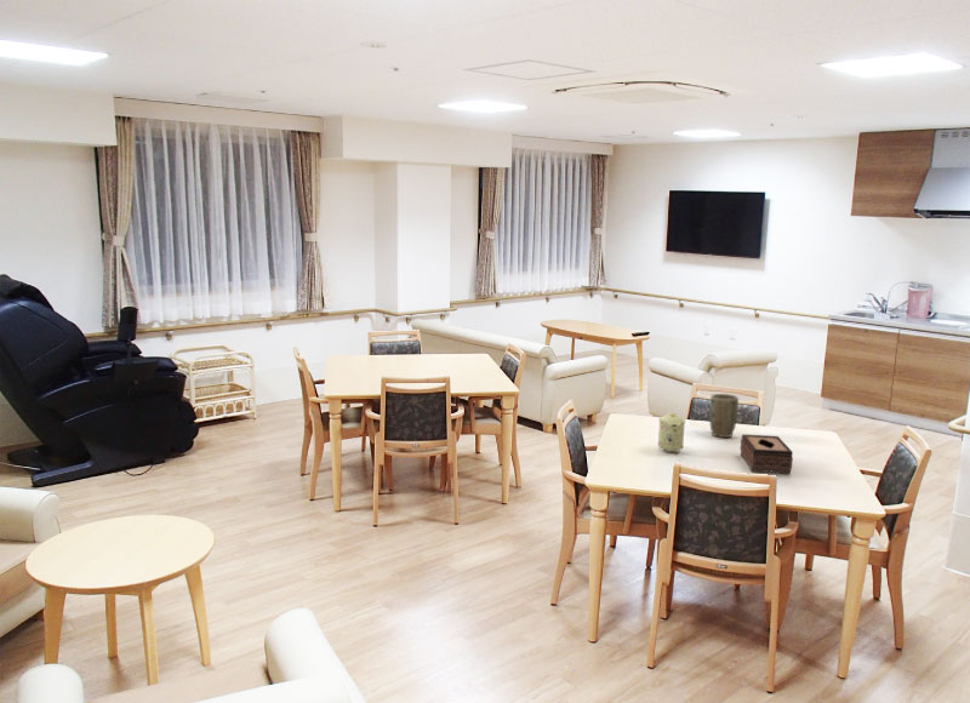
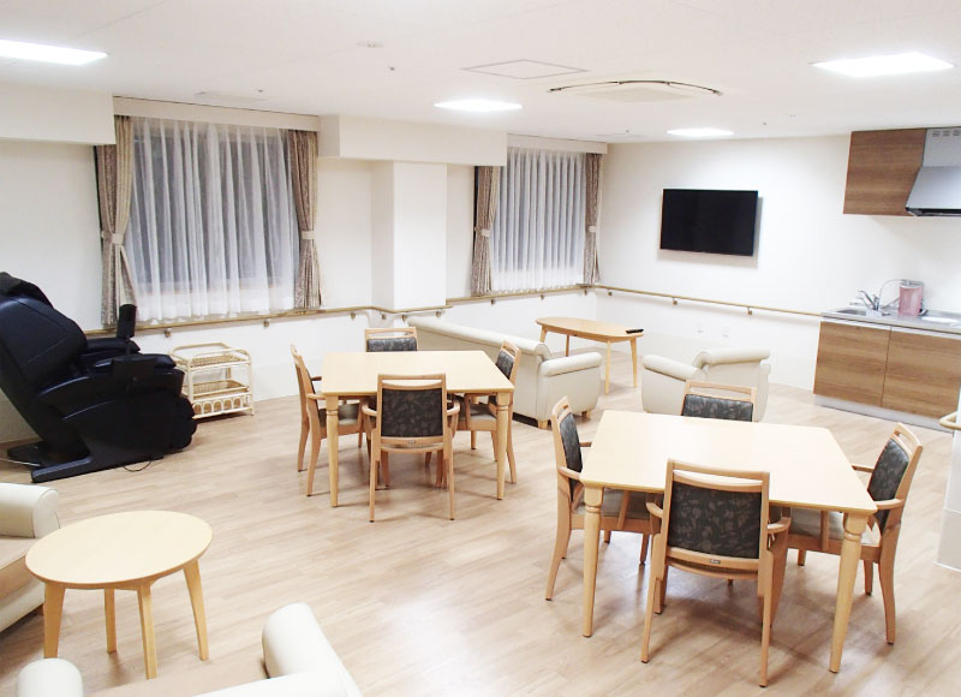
- tissue box (765, 453)
- plant pot (723, 416)
- mug (671, 430)
